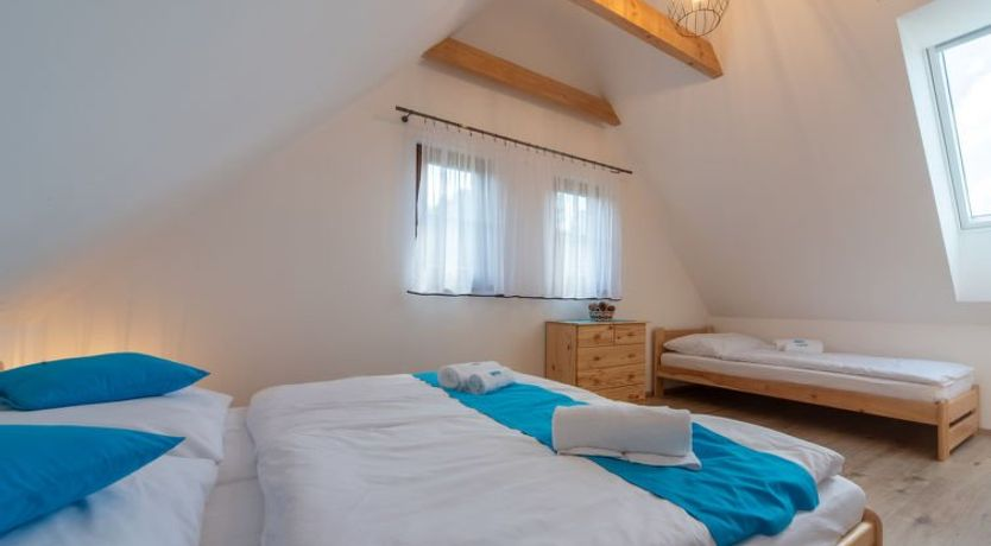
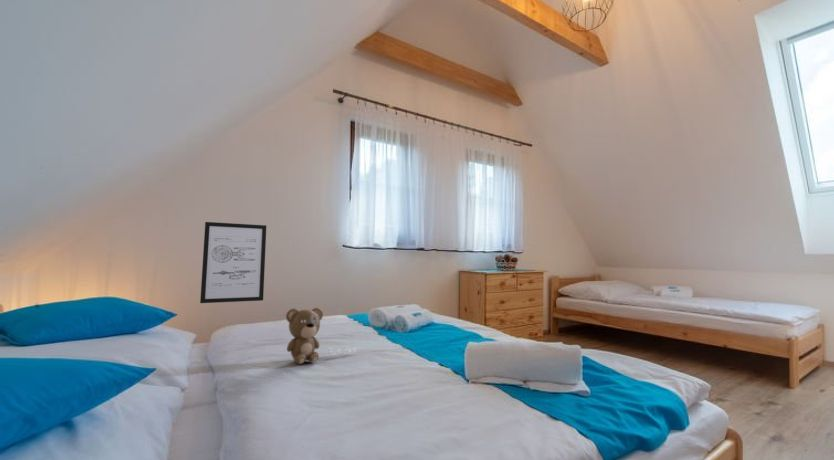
+ wall art (235, 262)
+ teddy bear (318, 330)
